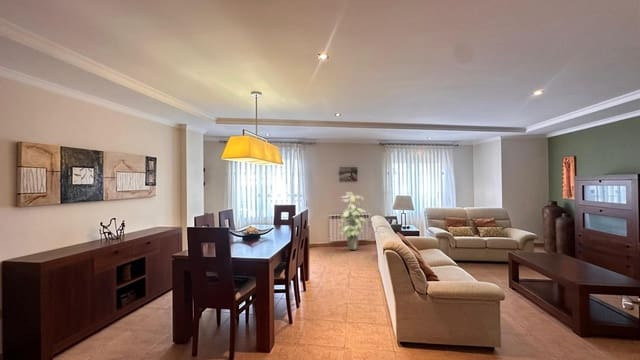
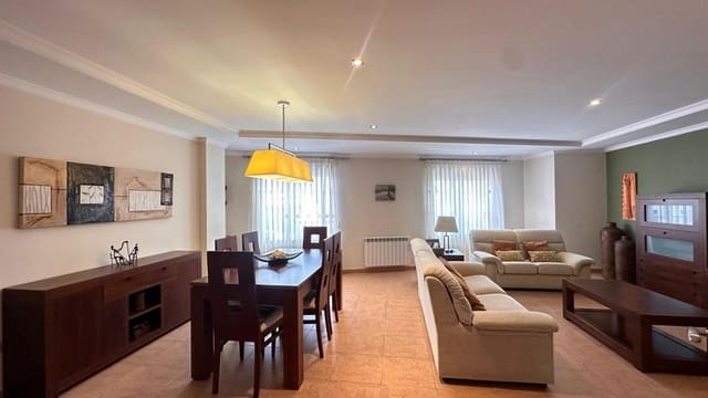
- indoor plant (351, 220)
